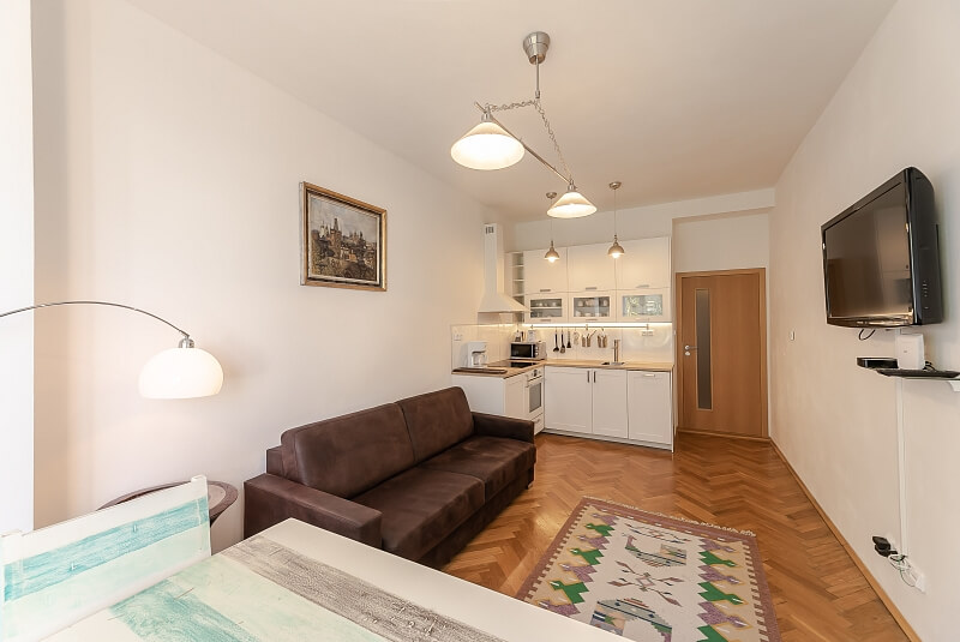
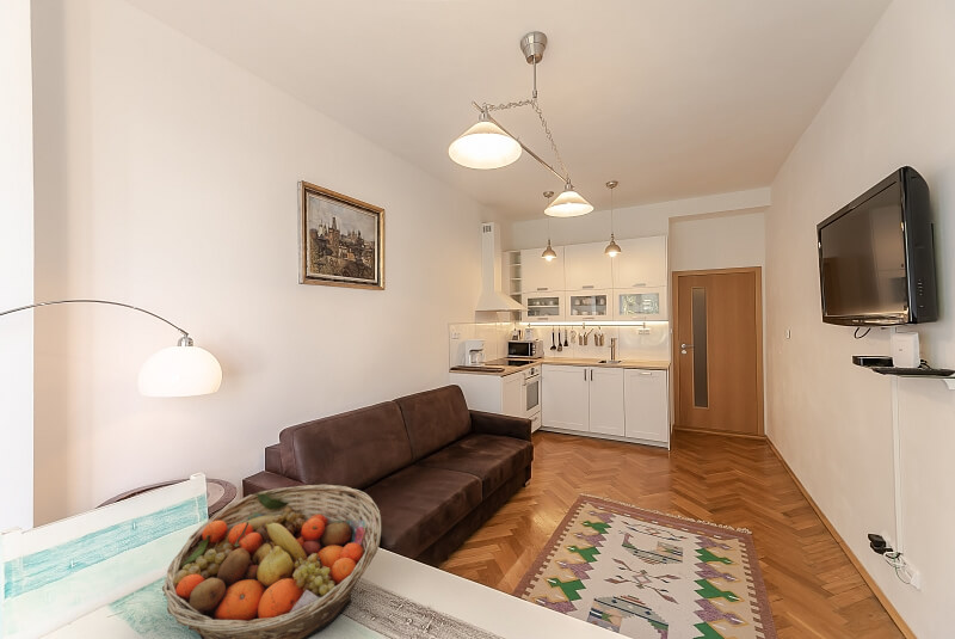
+ fruit basket (281, 557)
